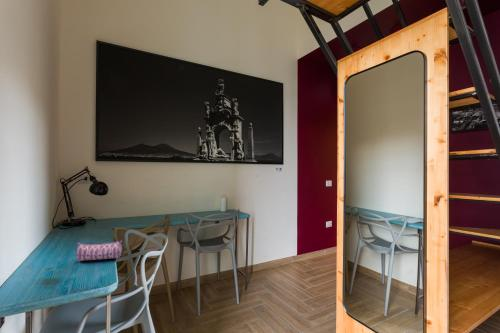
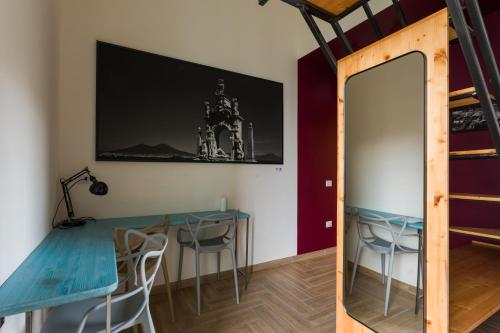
- pencil case (100, 250)
